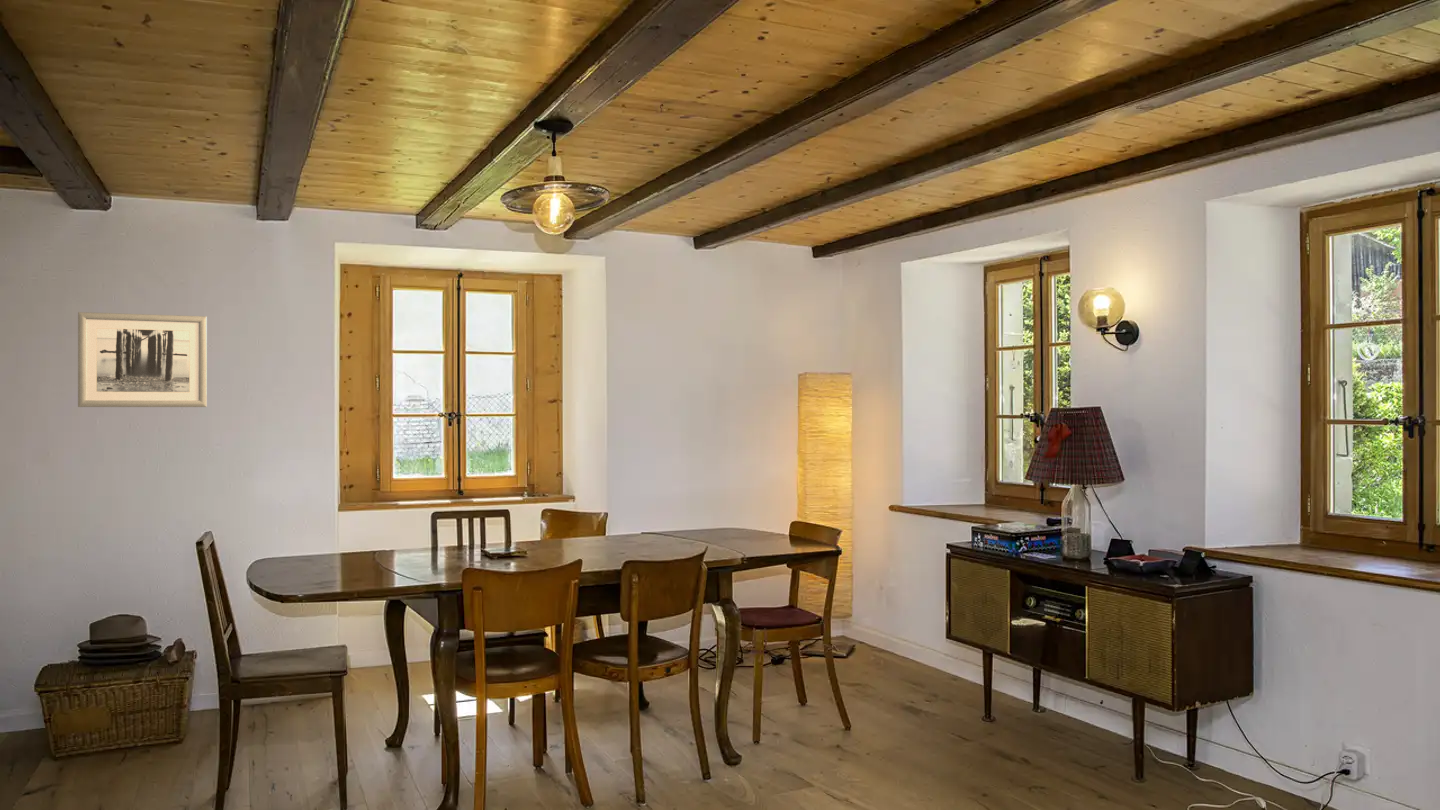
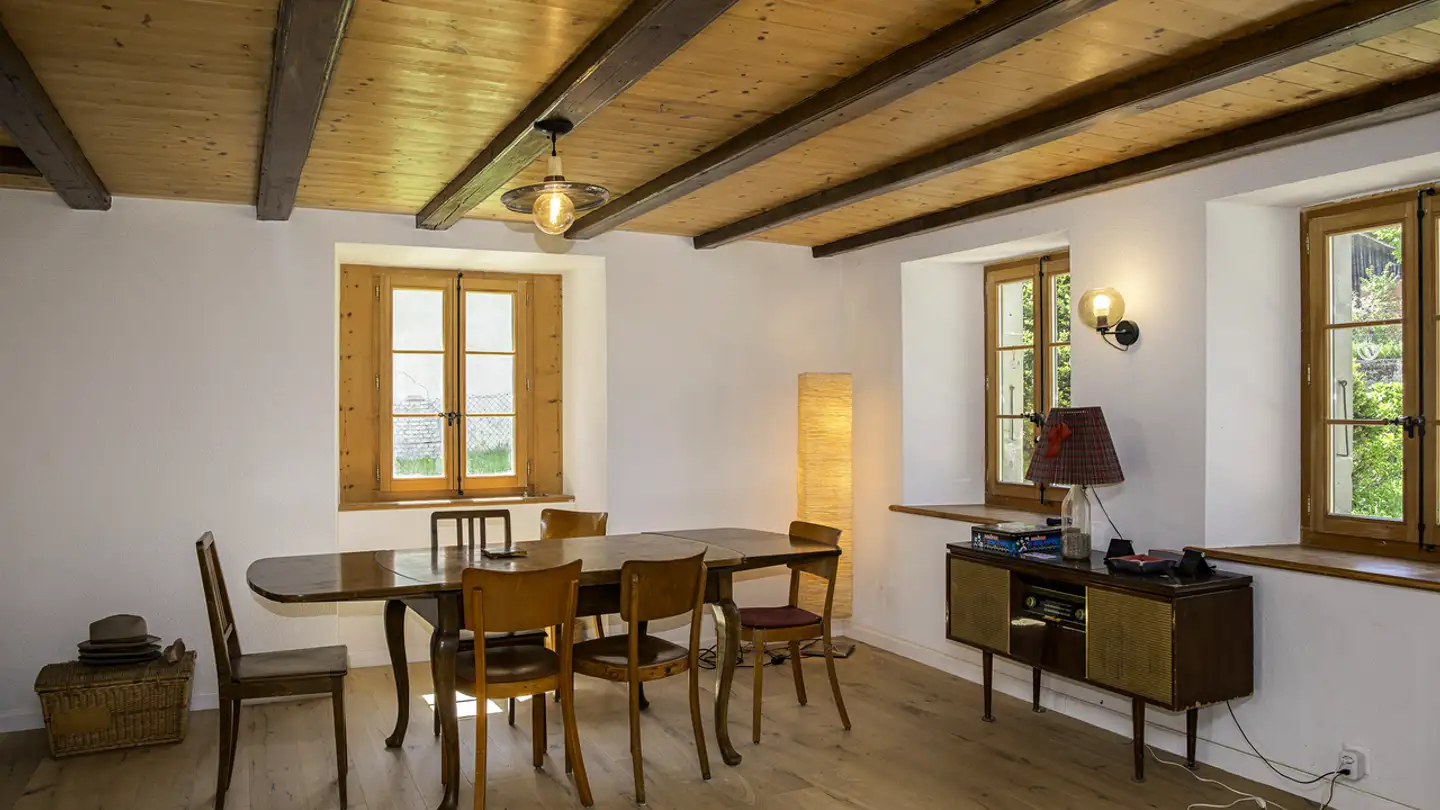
- wall art (144, 360)
